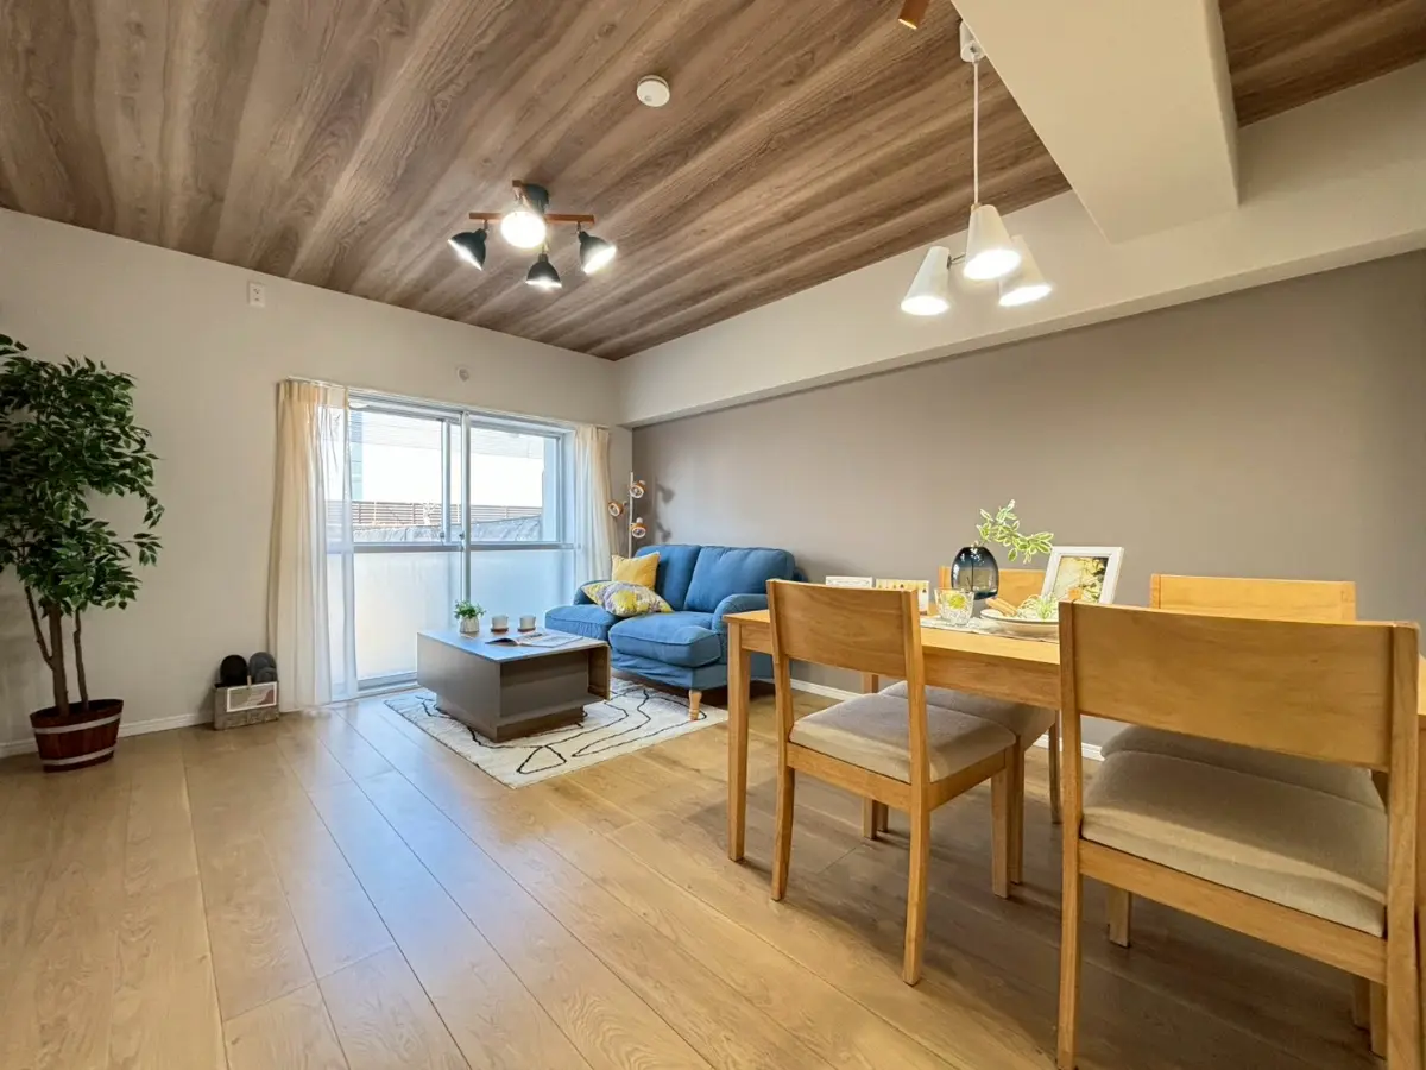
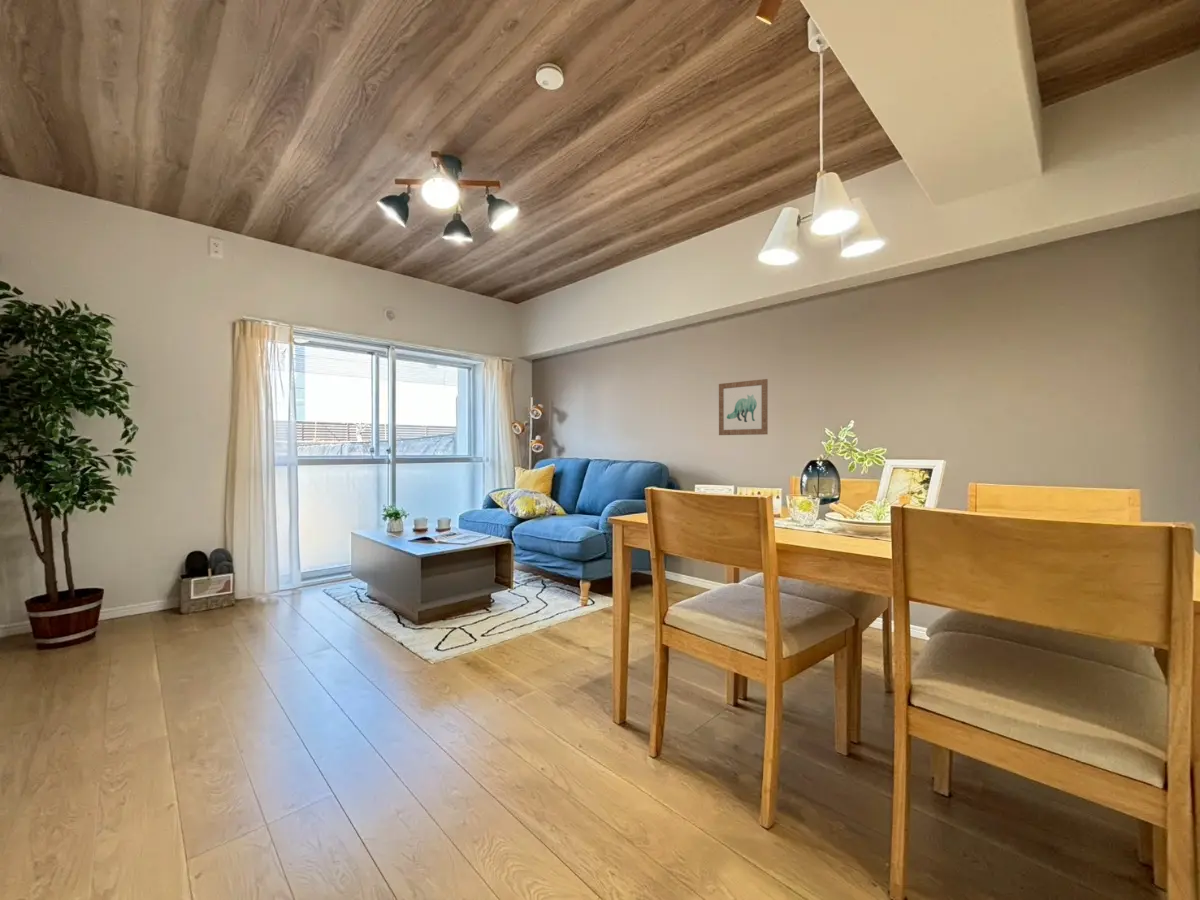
+ wall art (742, 408)
